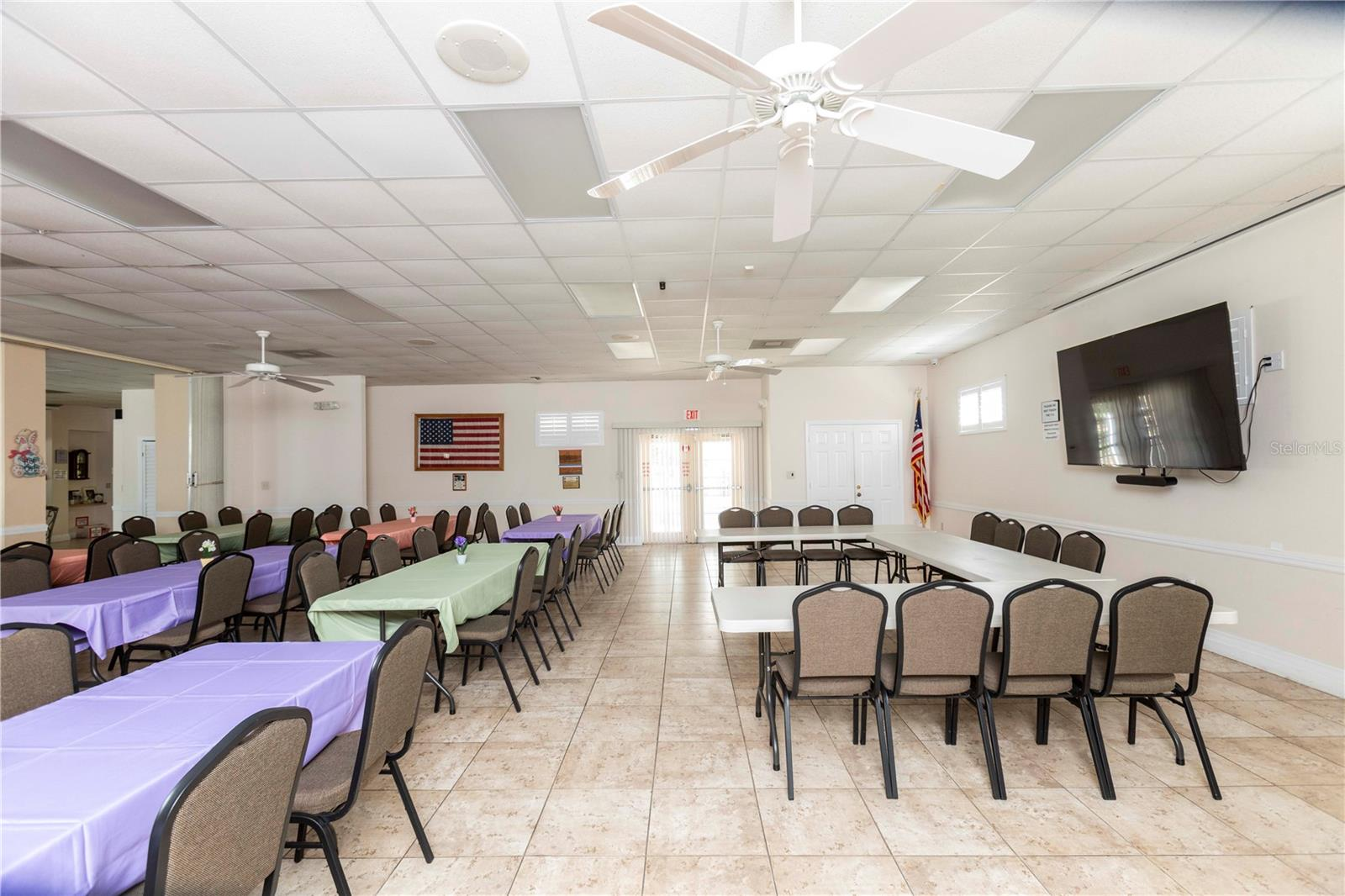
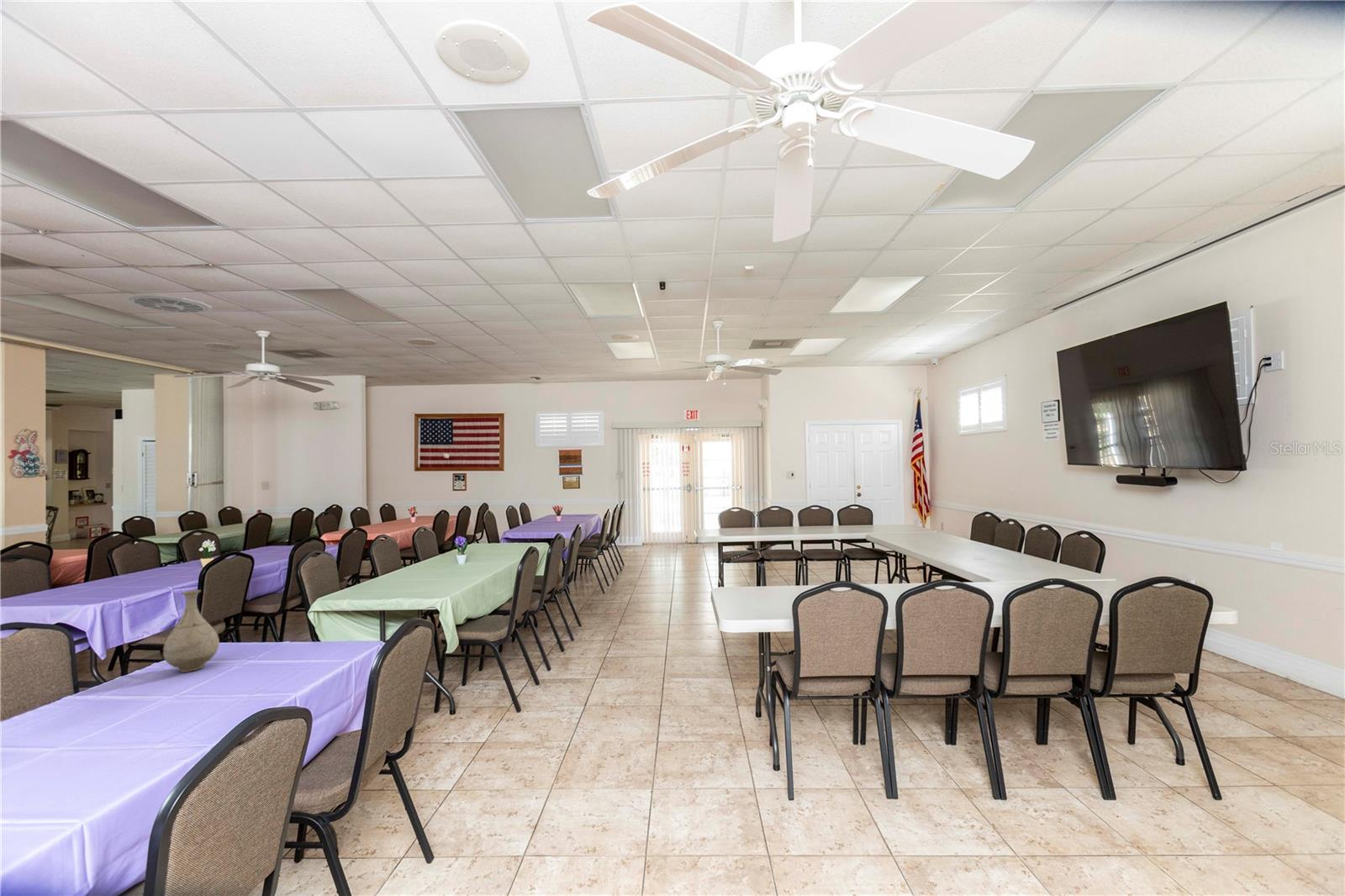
+ ceiling vent (169, 305)
+ vase (192, 630)
